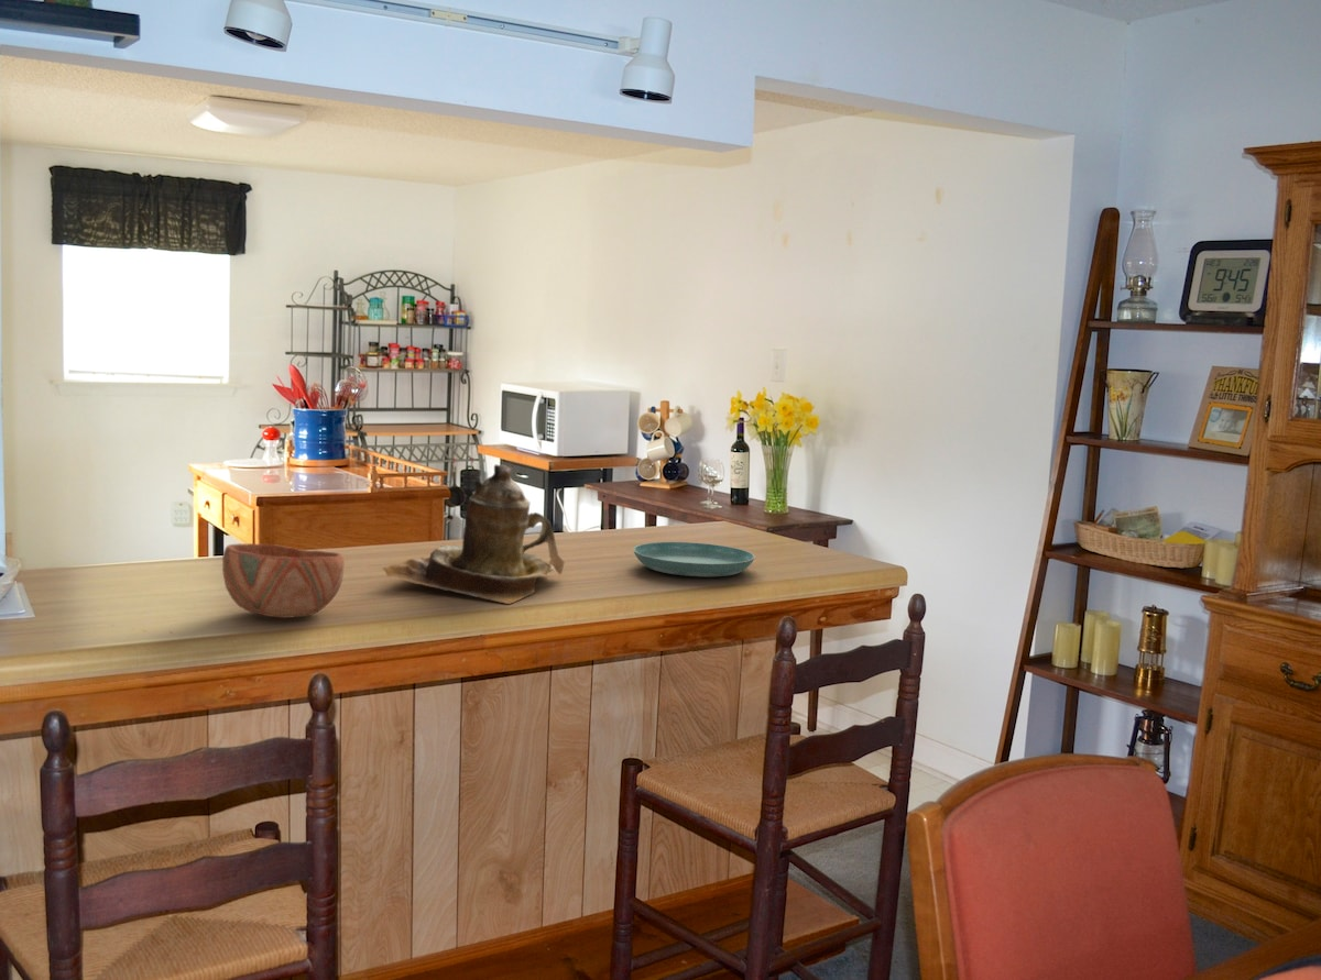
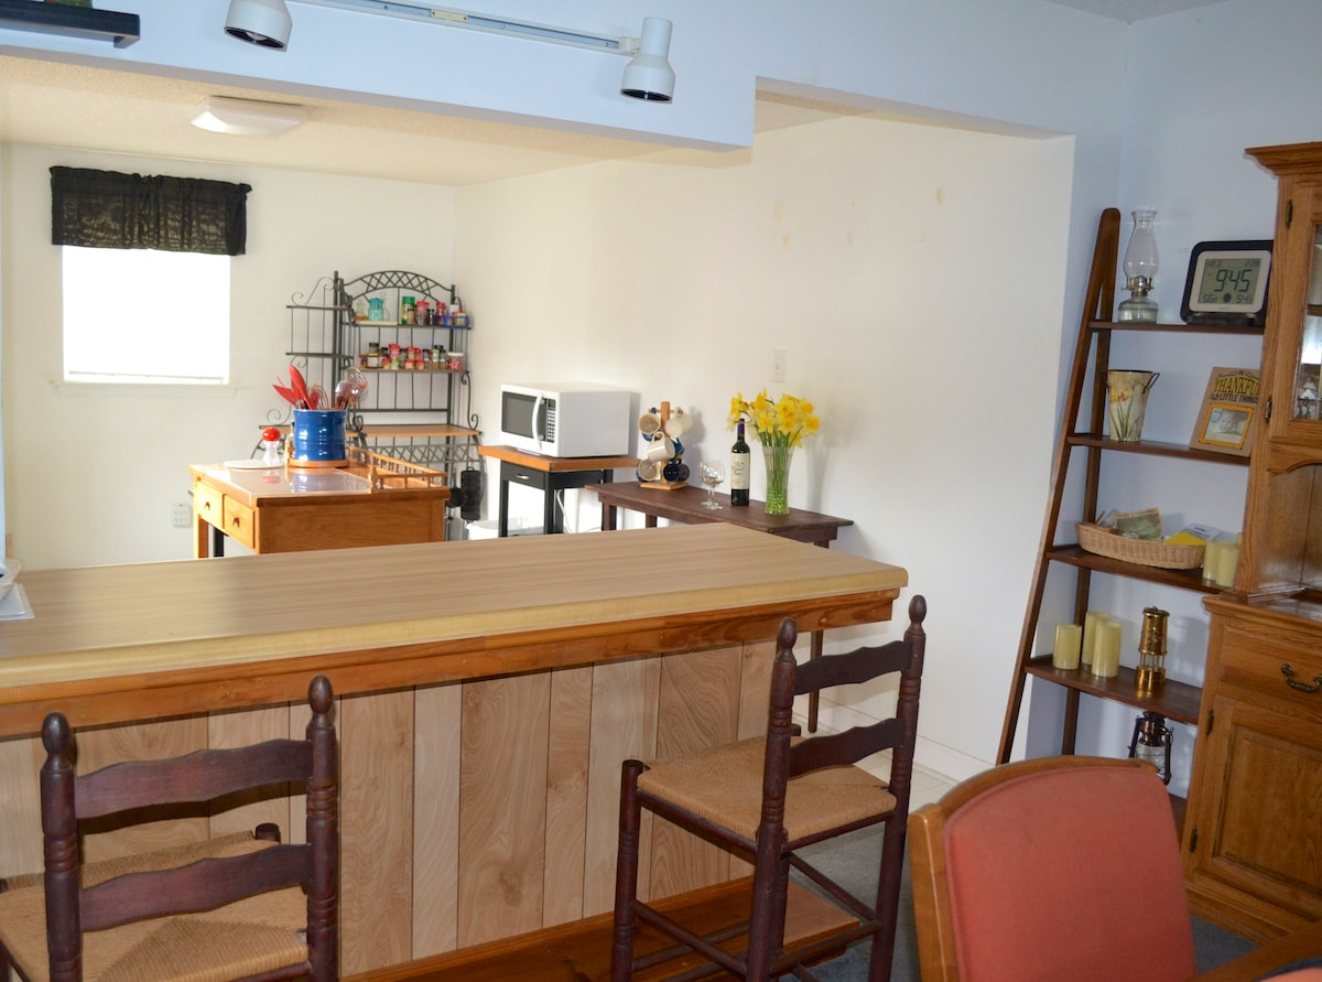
- saucer (694, 559)
- bowl (283, 579)
- teapot (480, 524)
